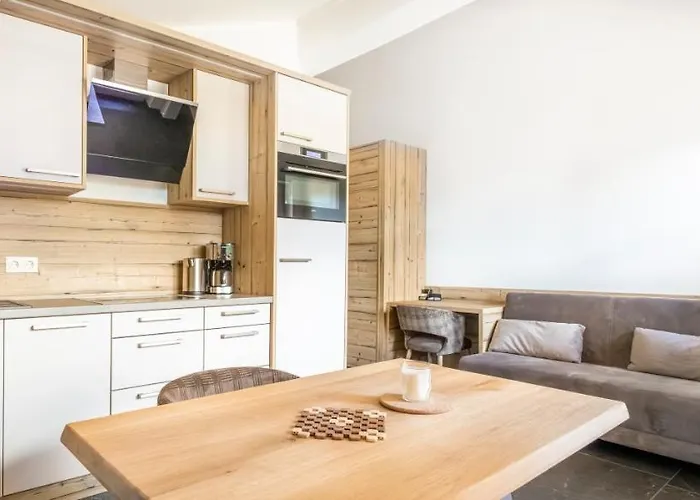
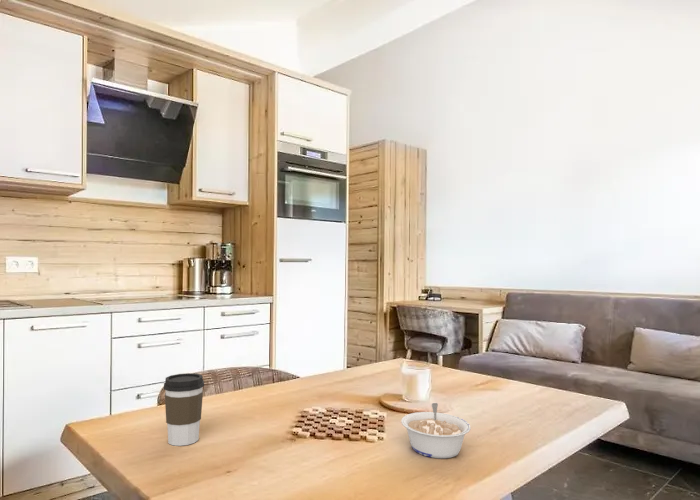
+ coffee cup (183, 408)
+ legume (433, 432)
